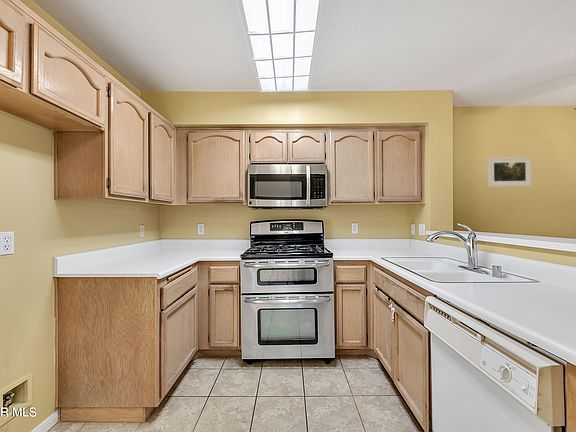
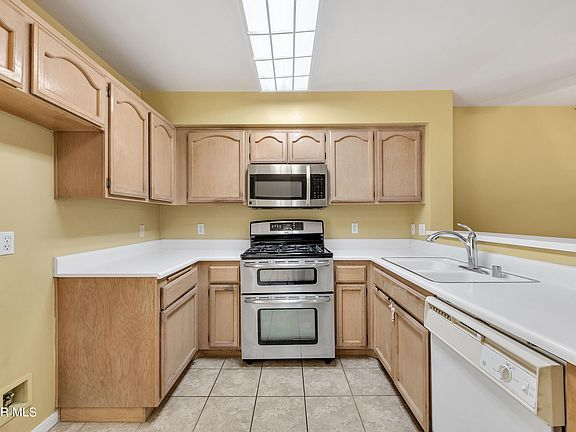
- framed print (509, 171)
